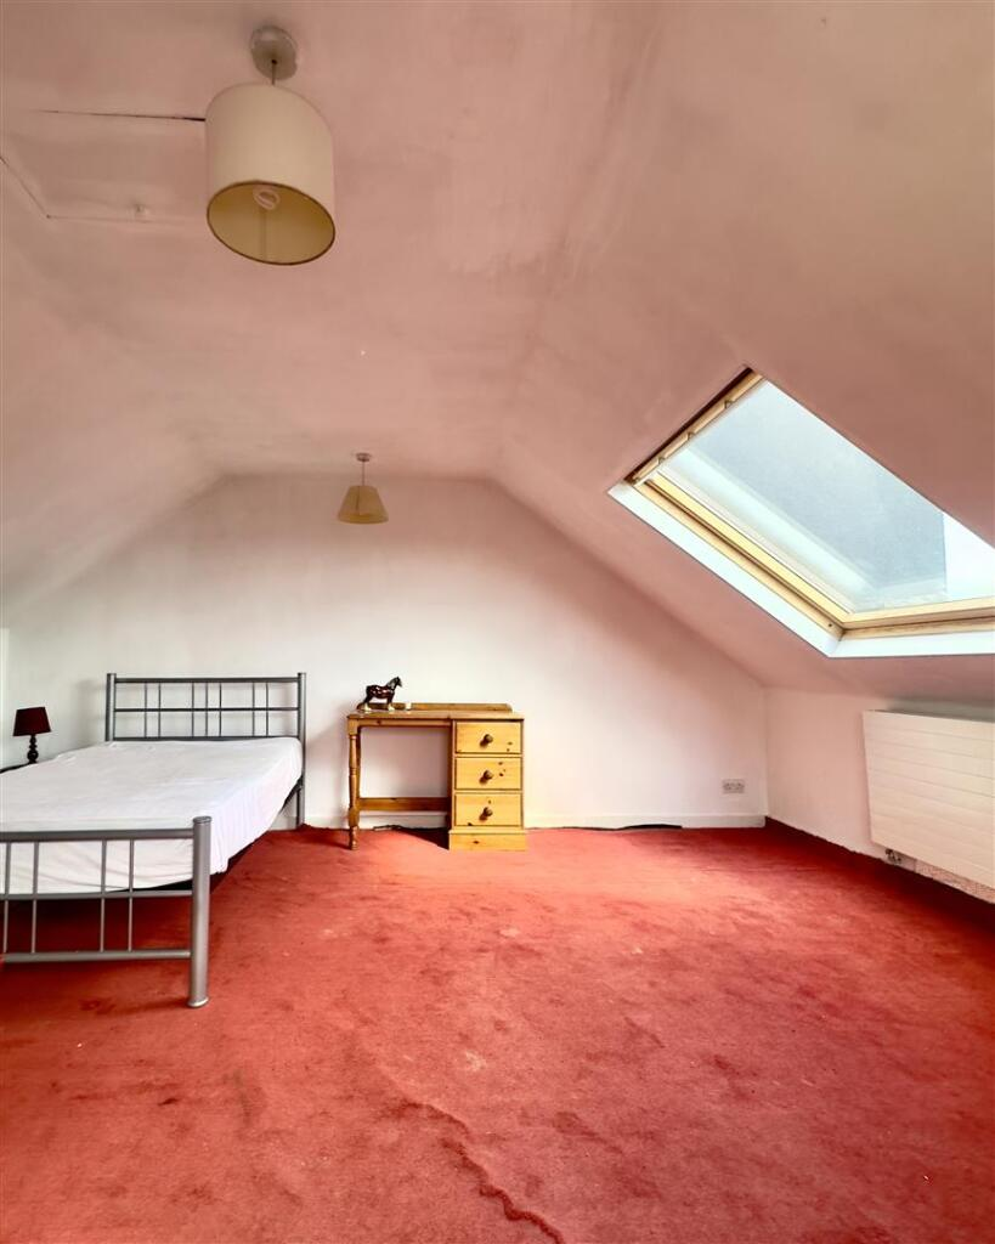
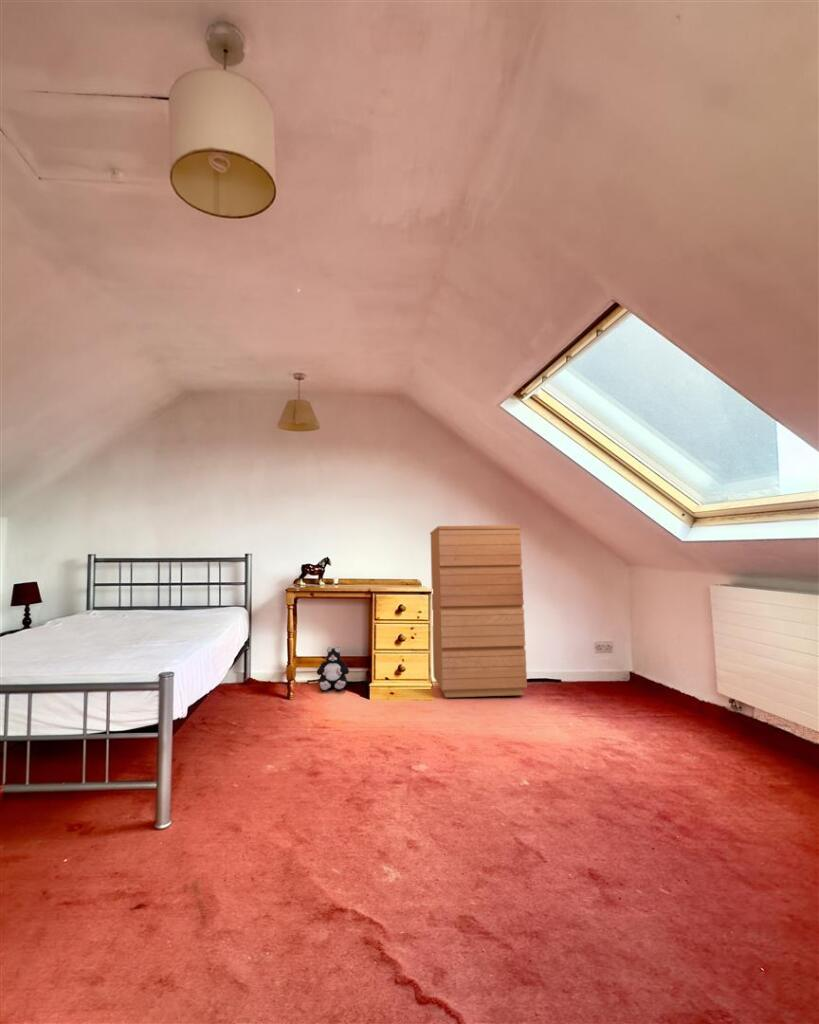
+ plush toy (332, 668)
+ dresser (475, 607)
